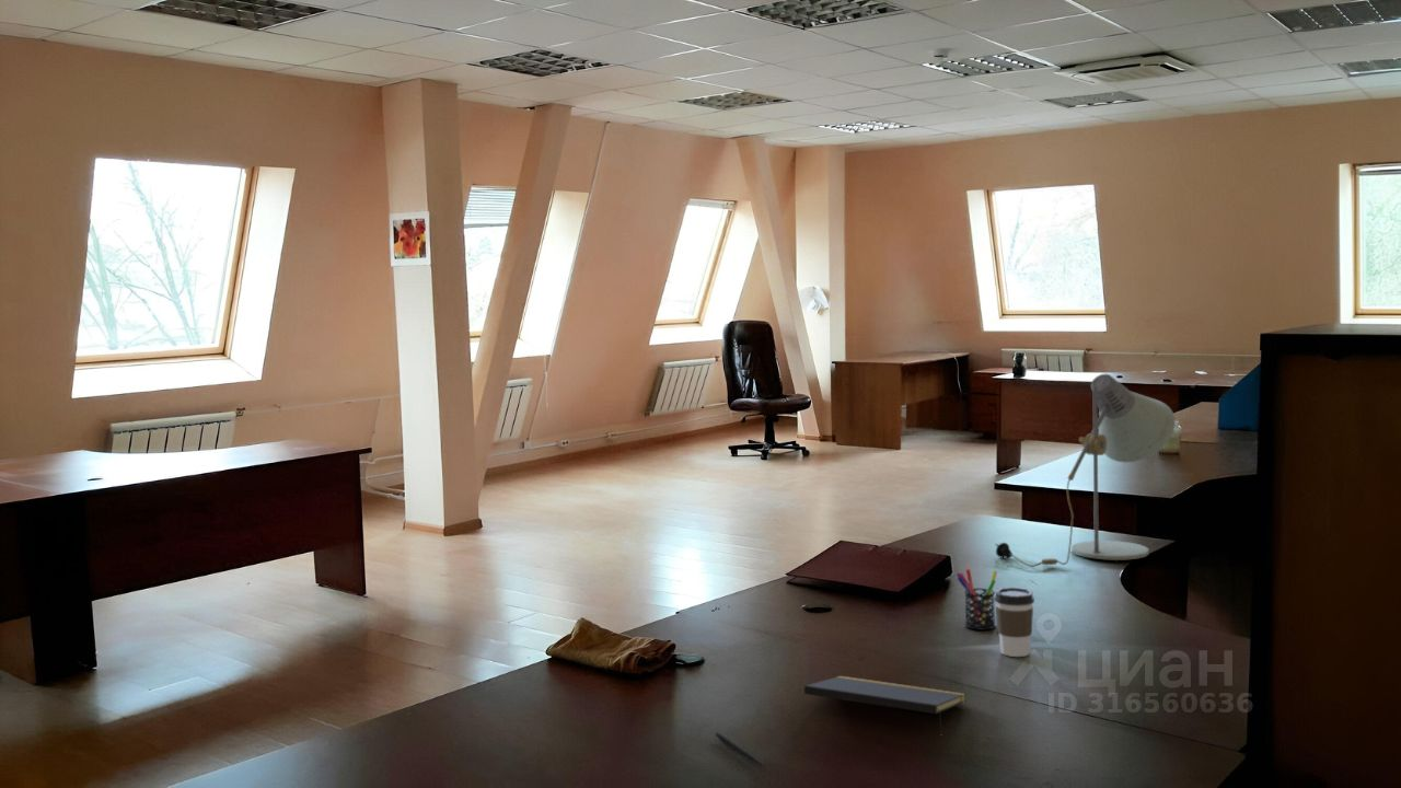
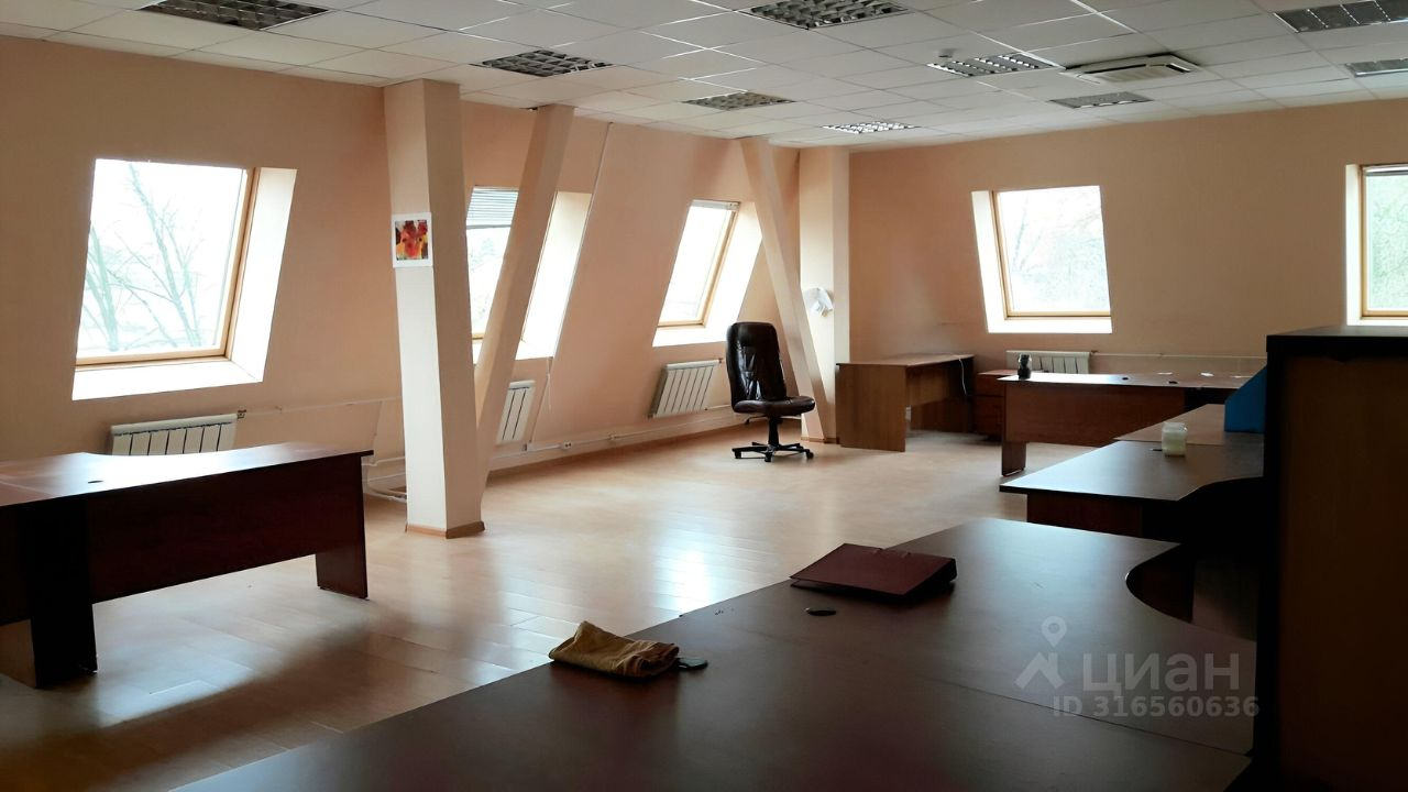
- notepad (885, 693)
- desk lamp (1081, 460)
- coffee cup (1015, 622)
- pen holder (981, 596)
- pen (740, 750)
